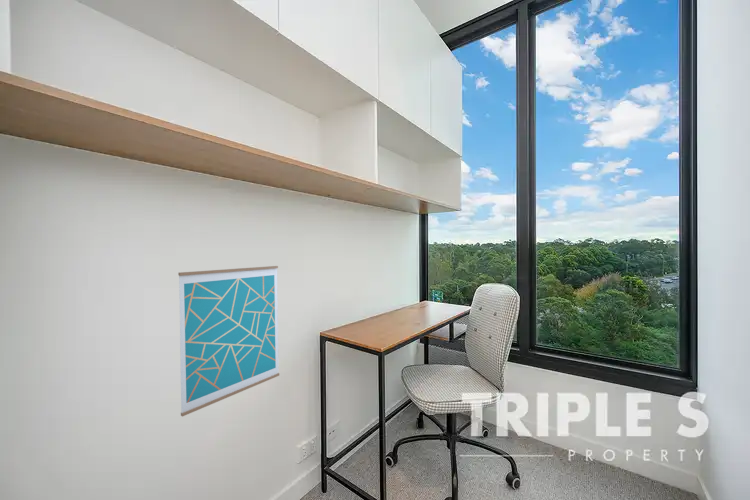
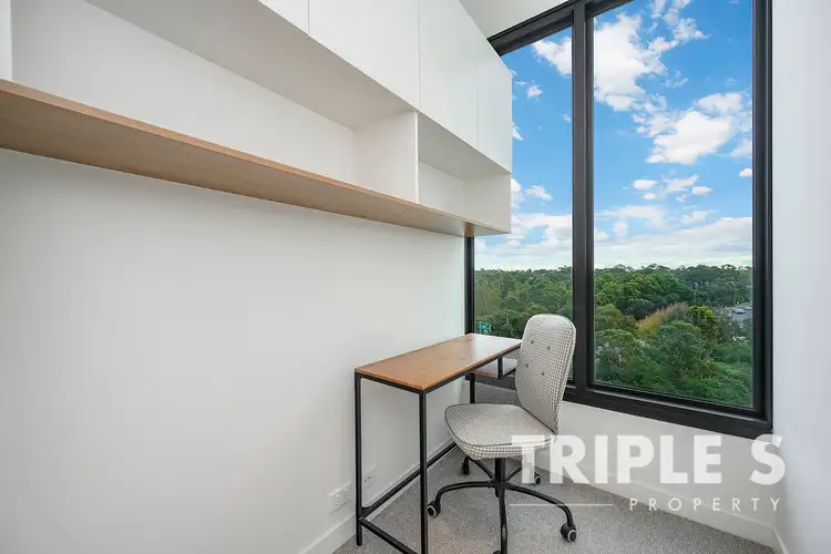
- wall art (235, 331)
